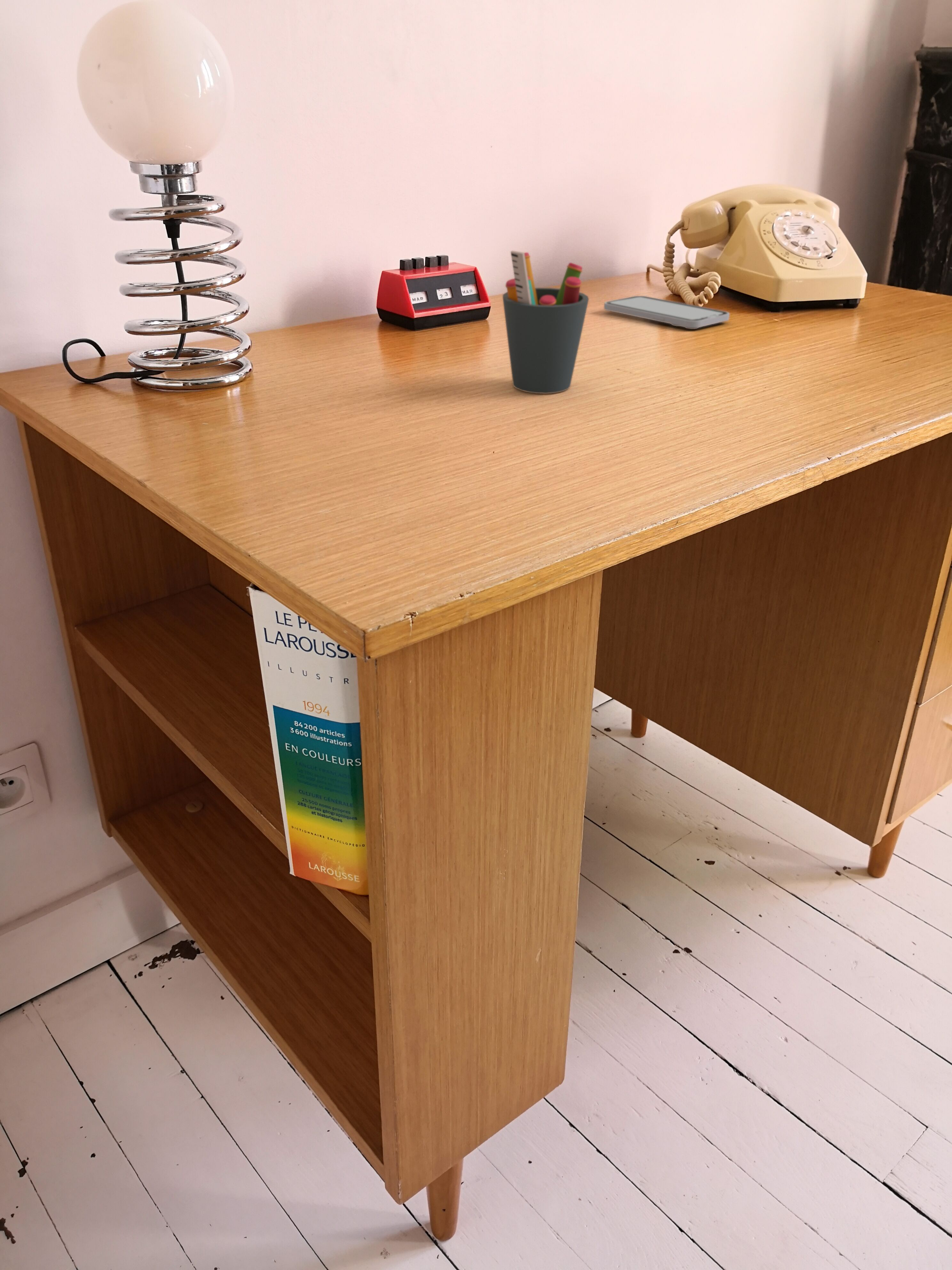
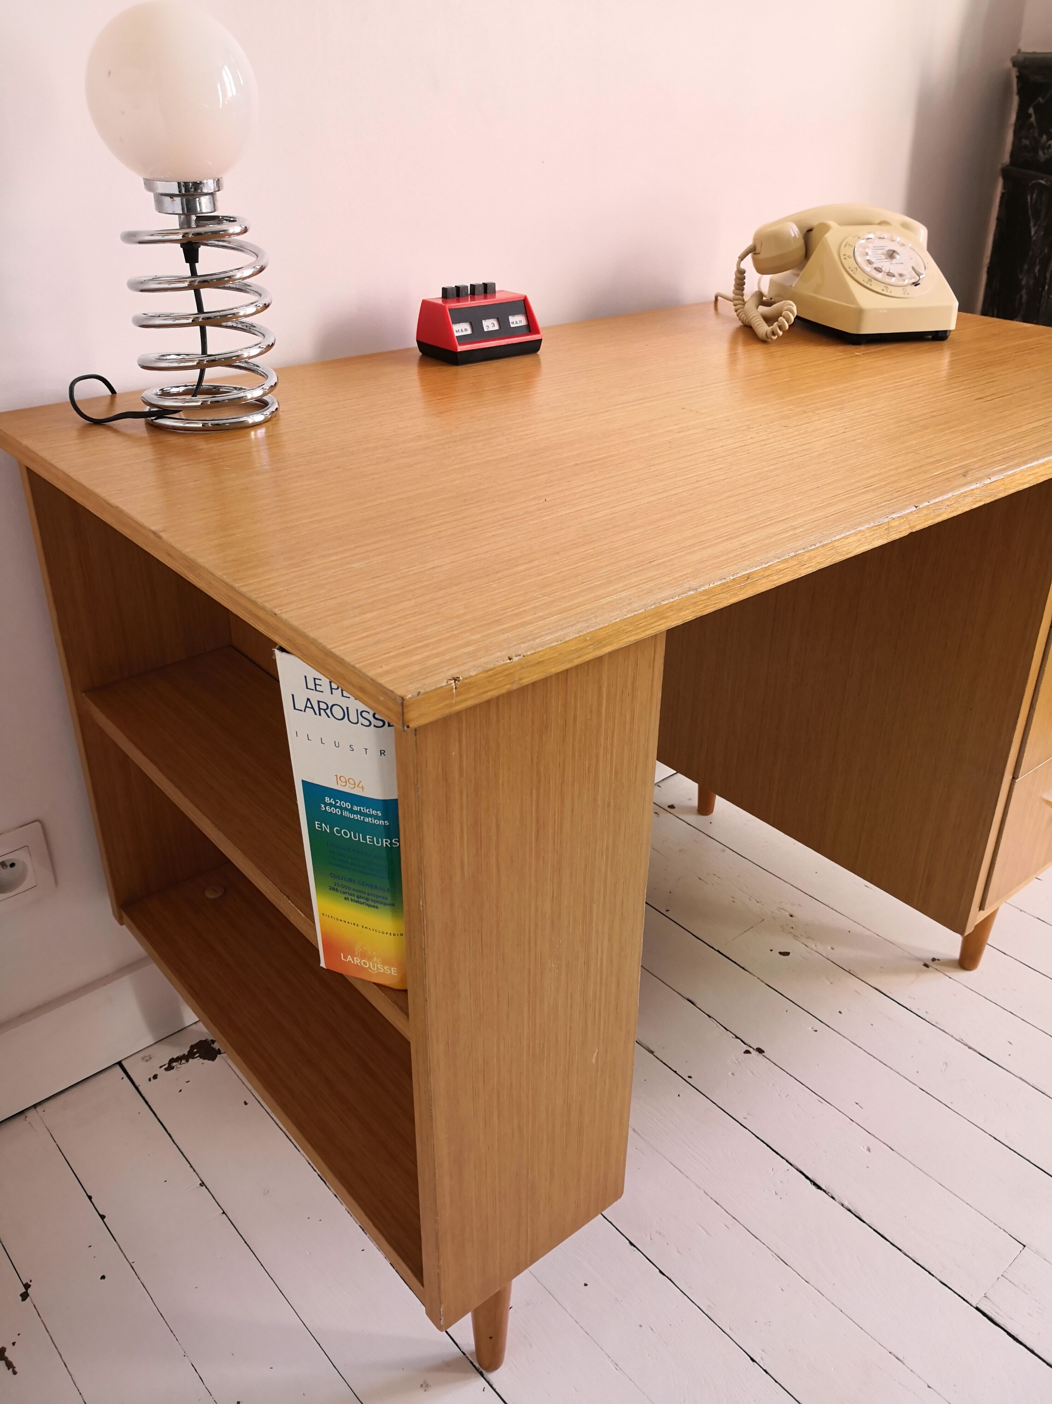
- pen holder (543, 317)
- smartphone (665, 311)
